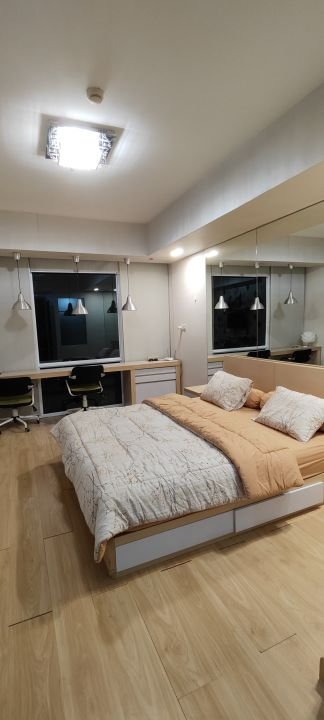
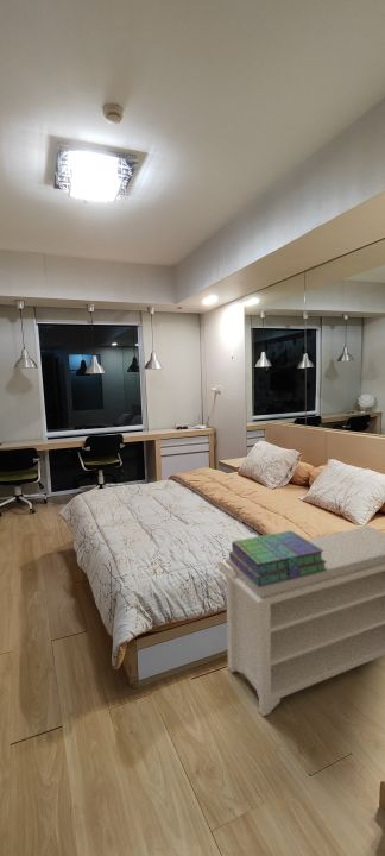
+ stack of books (276, 554)
+ bench (322, 606)
